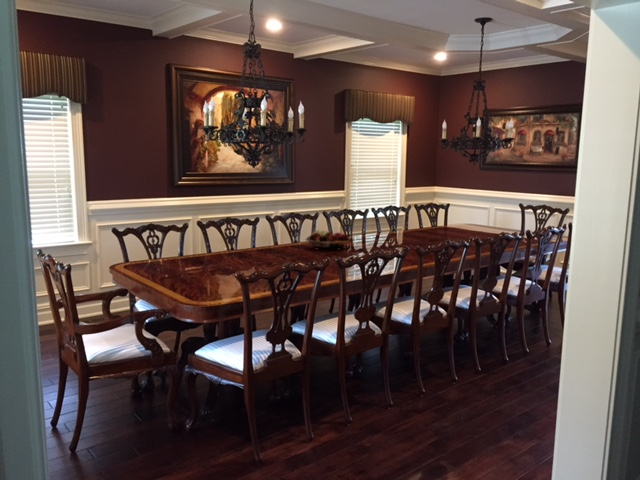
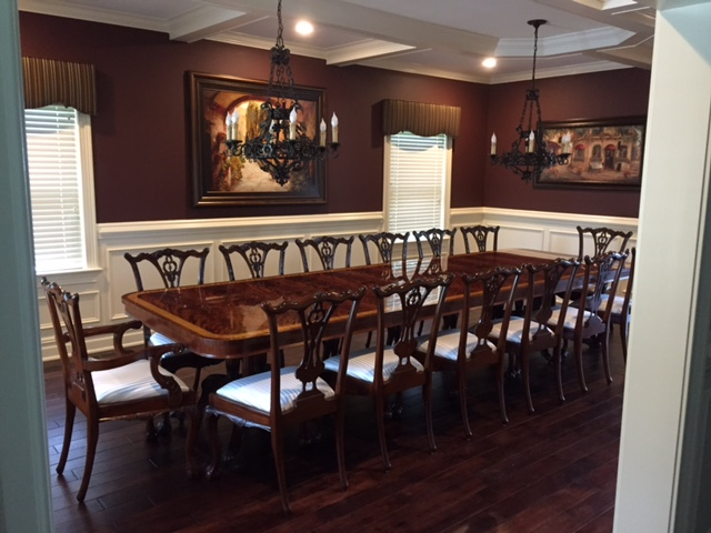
- fruit basket (327, 238)
